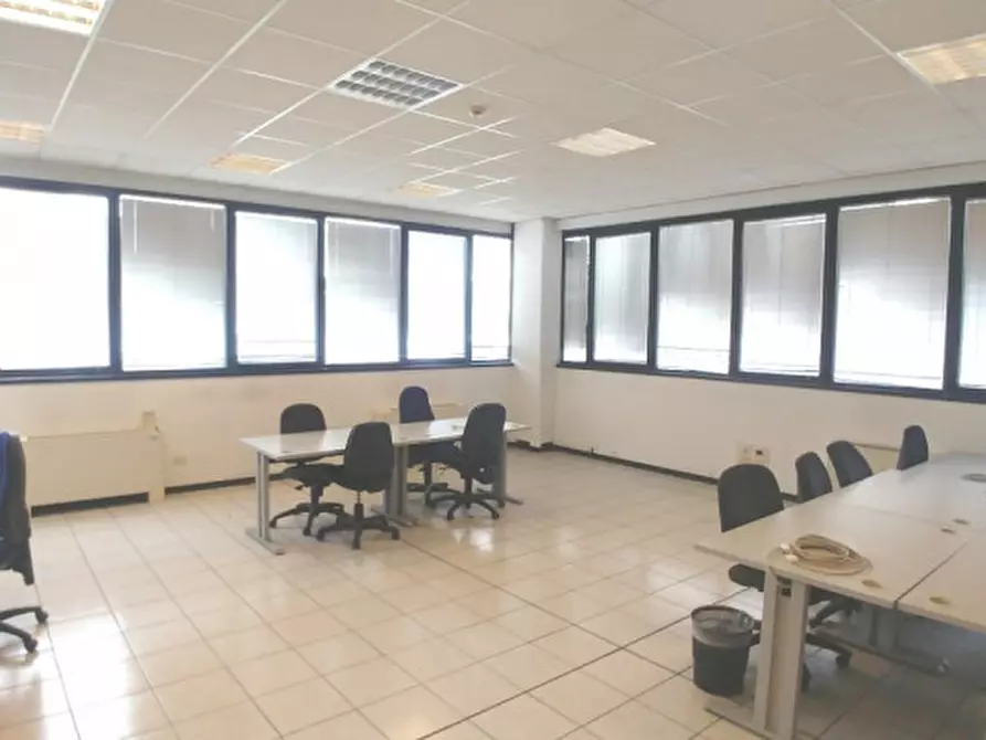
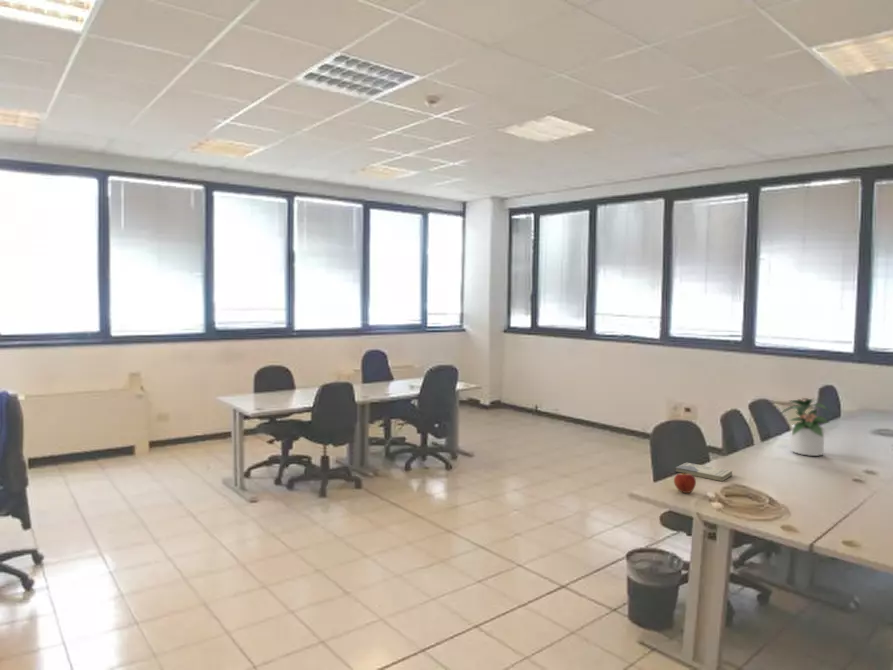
+ book (703, 471)
+ potted plant (805, 424)
+ apple (684, 481)
